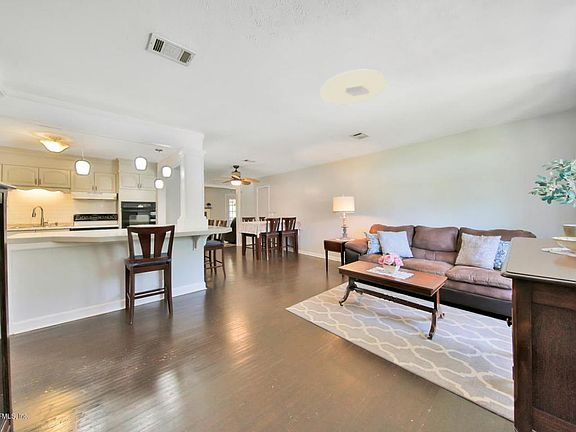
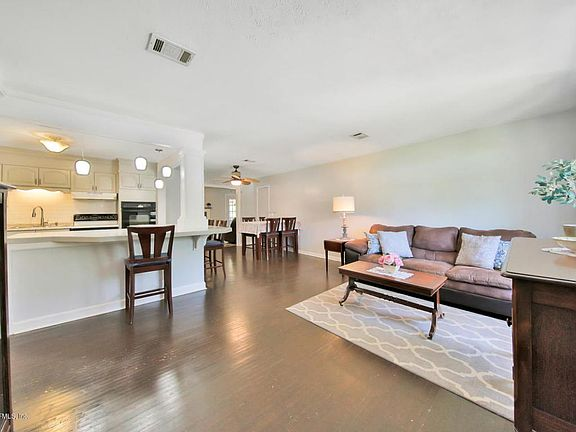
- ceiling light (352, 86)
